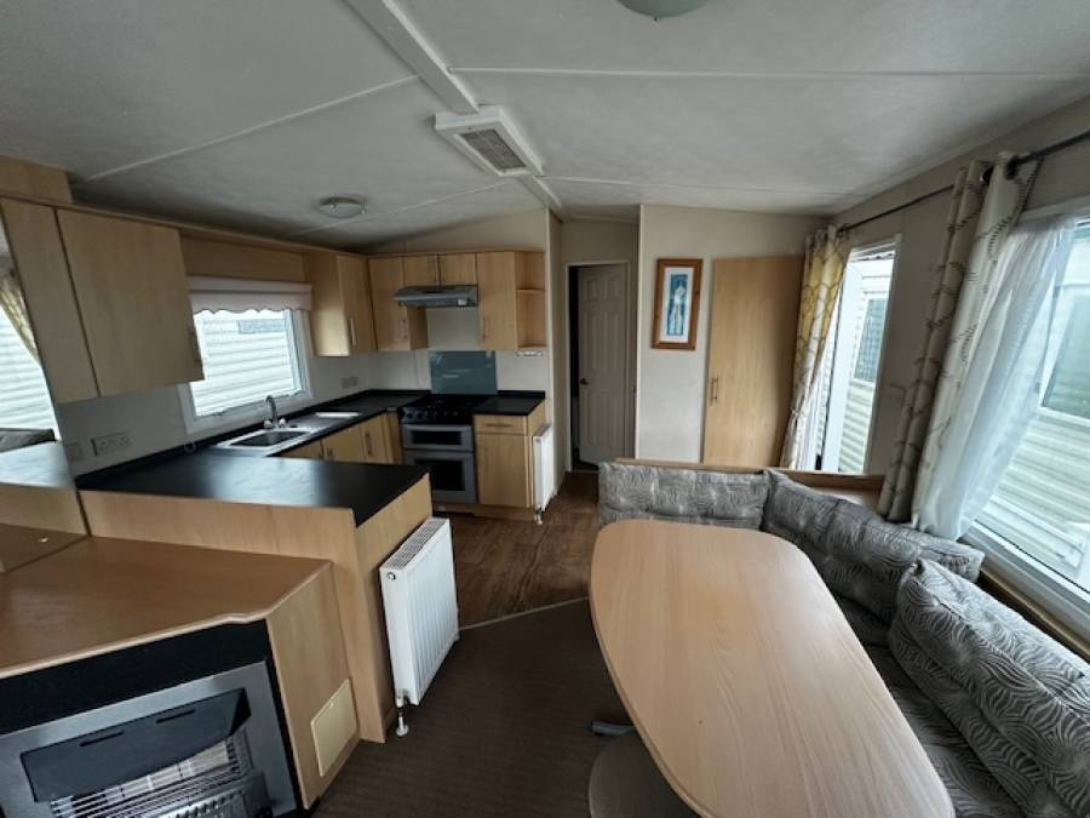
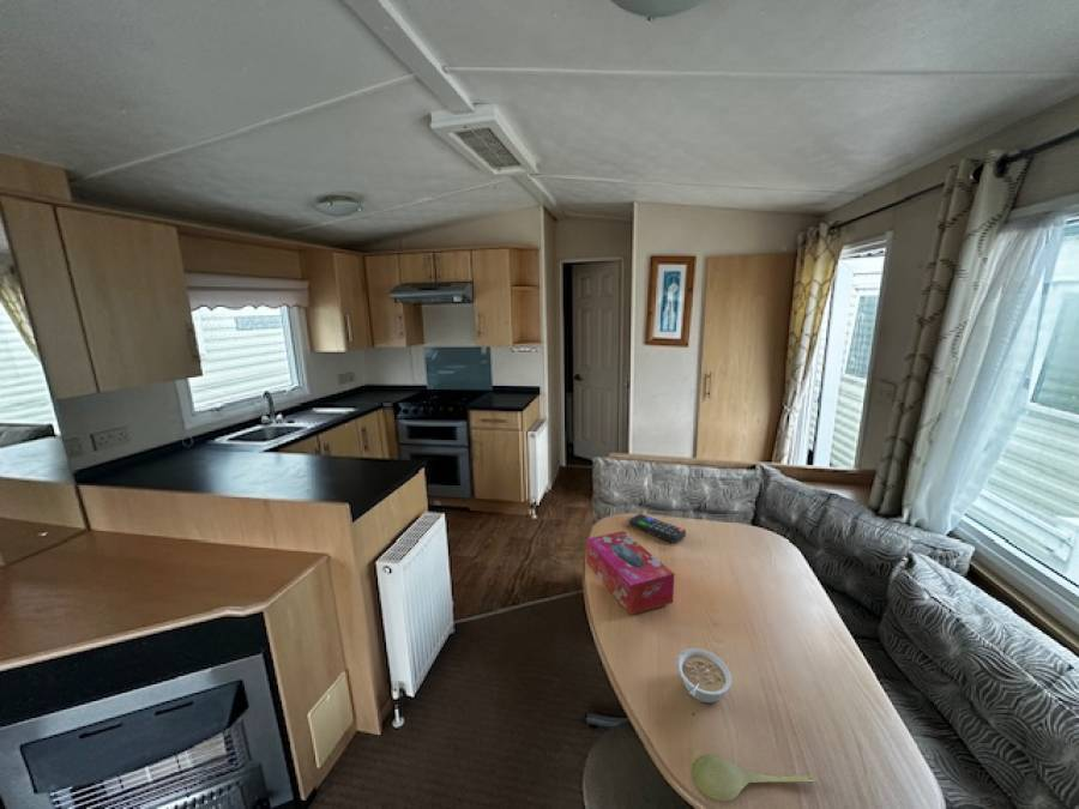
+ remote control (656, 526)
+ legume (704, 678)
+ tissue box (626, 568)
+ spoon (753, 777)
